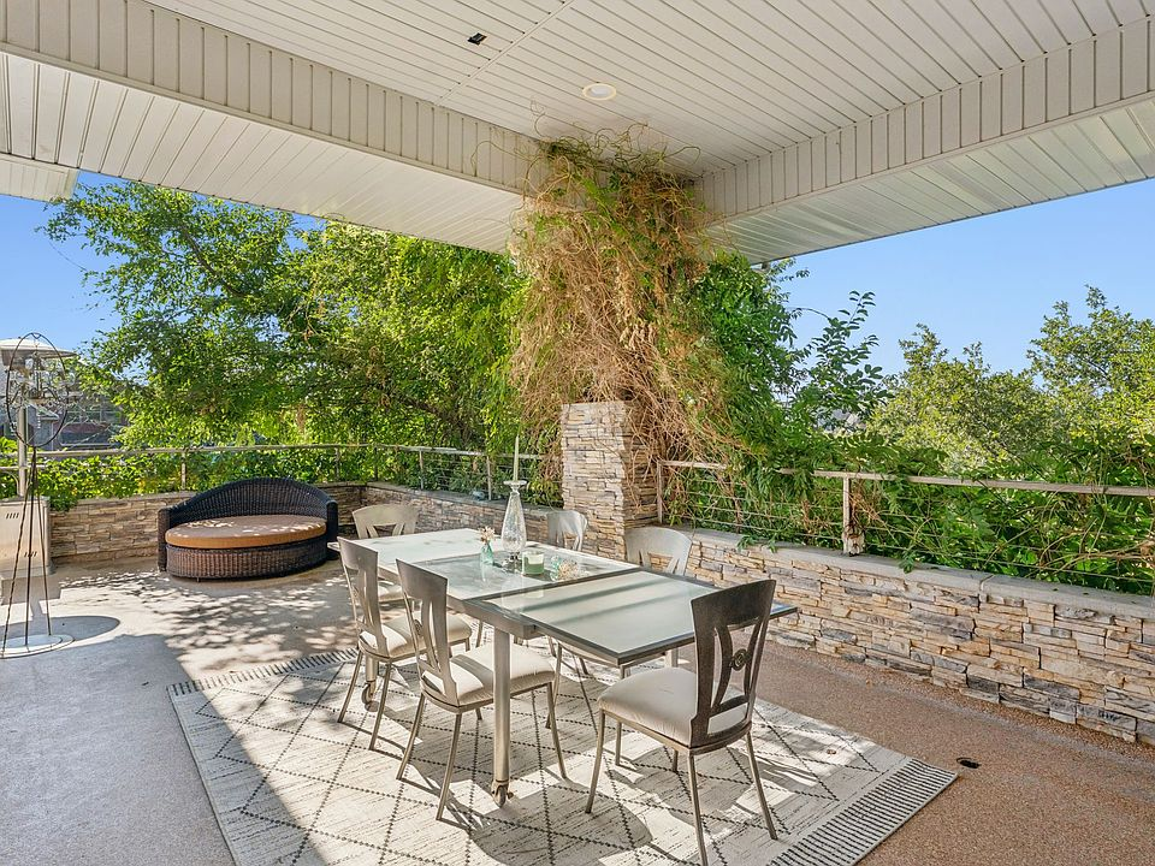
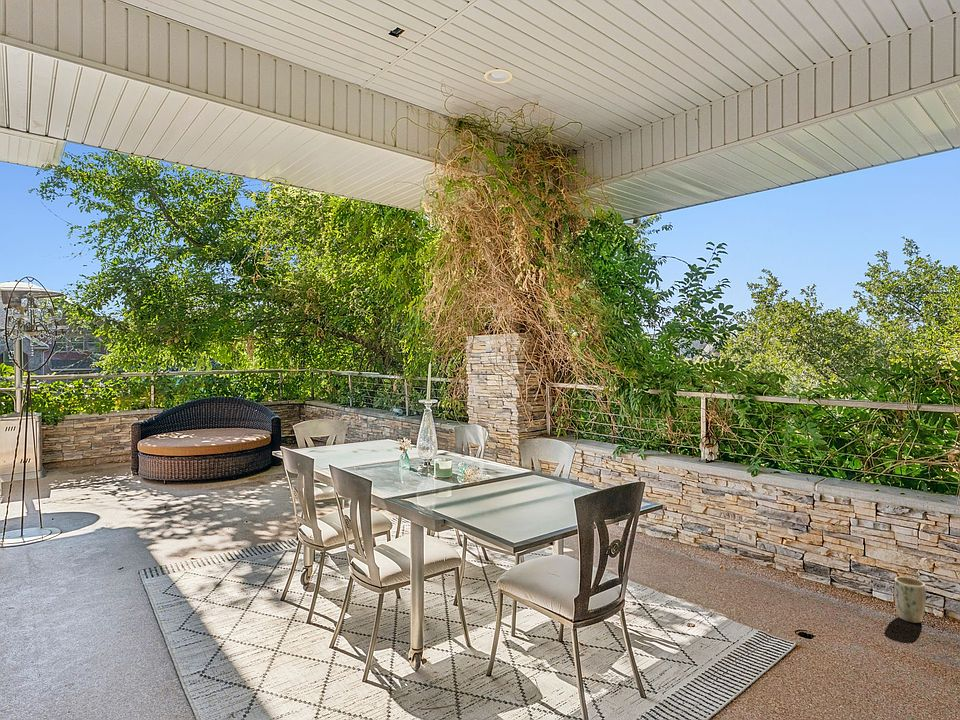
+ plant pot (909, 600)
